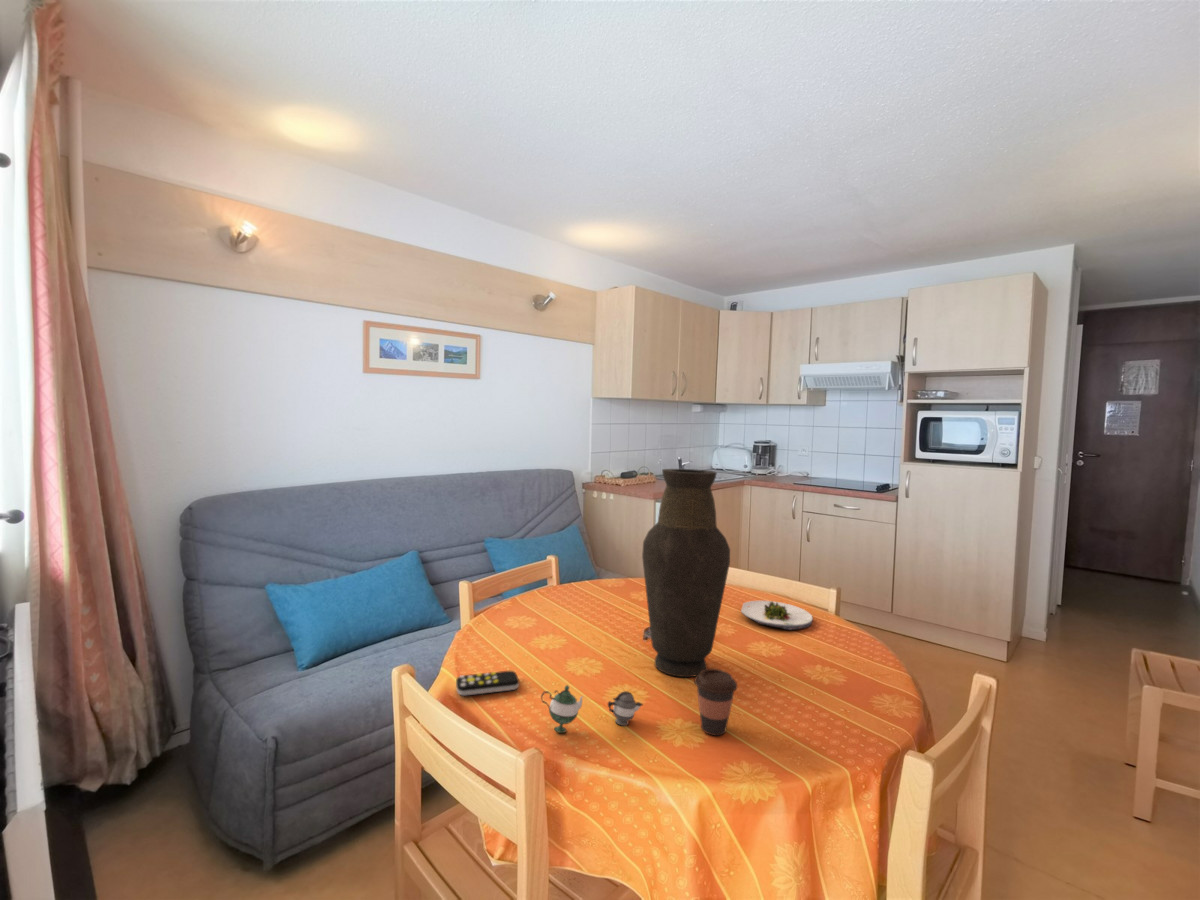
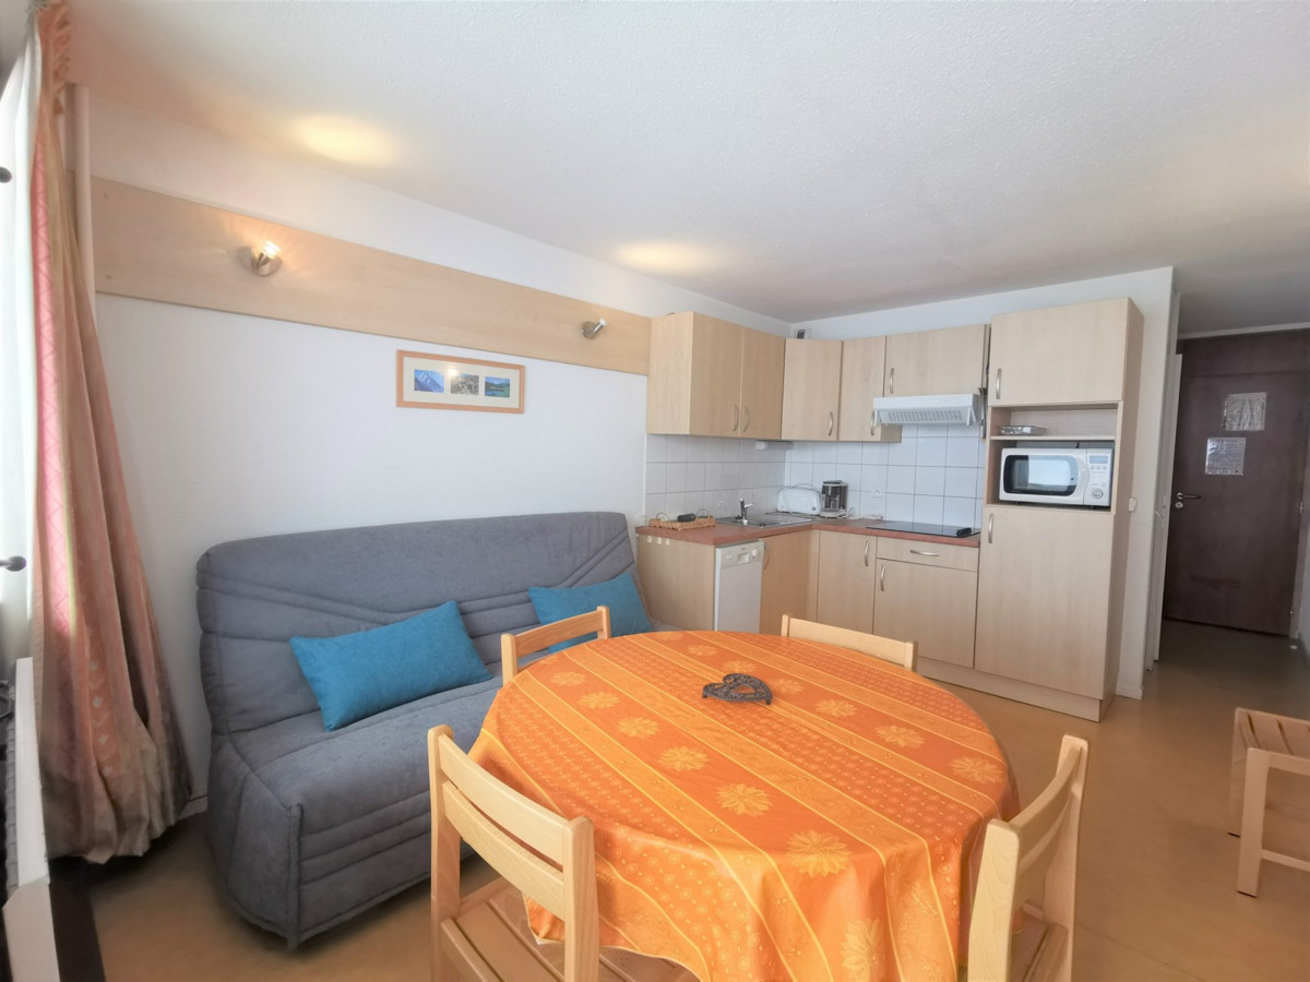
- vase (684, 568)
- remote control (487, 682)
- teapot (581, 704)
- salad plate (776, 609)
- coffee cup (714, 702)
